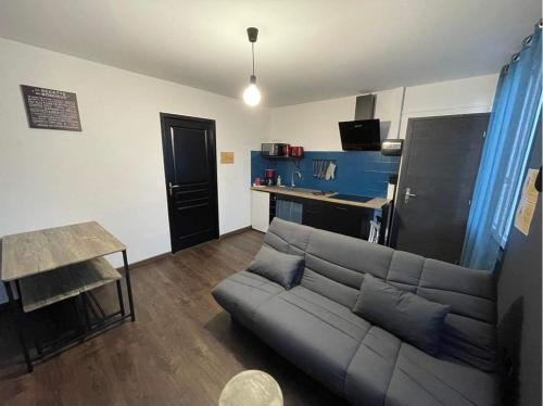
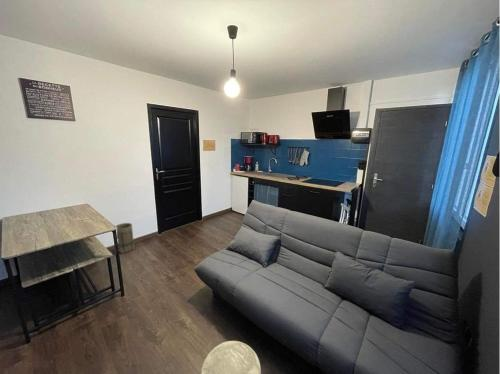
+ basket (124, 237)
